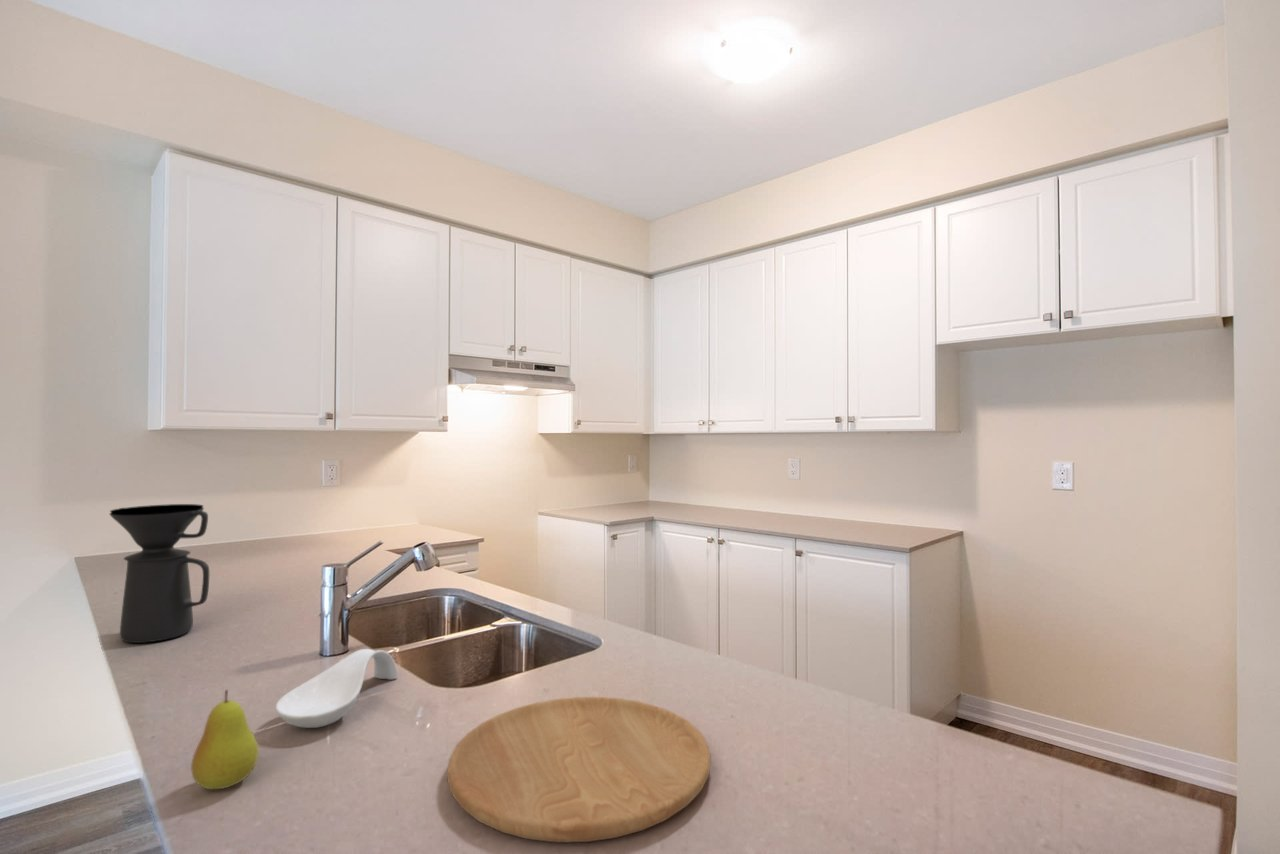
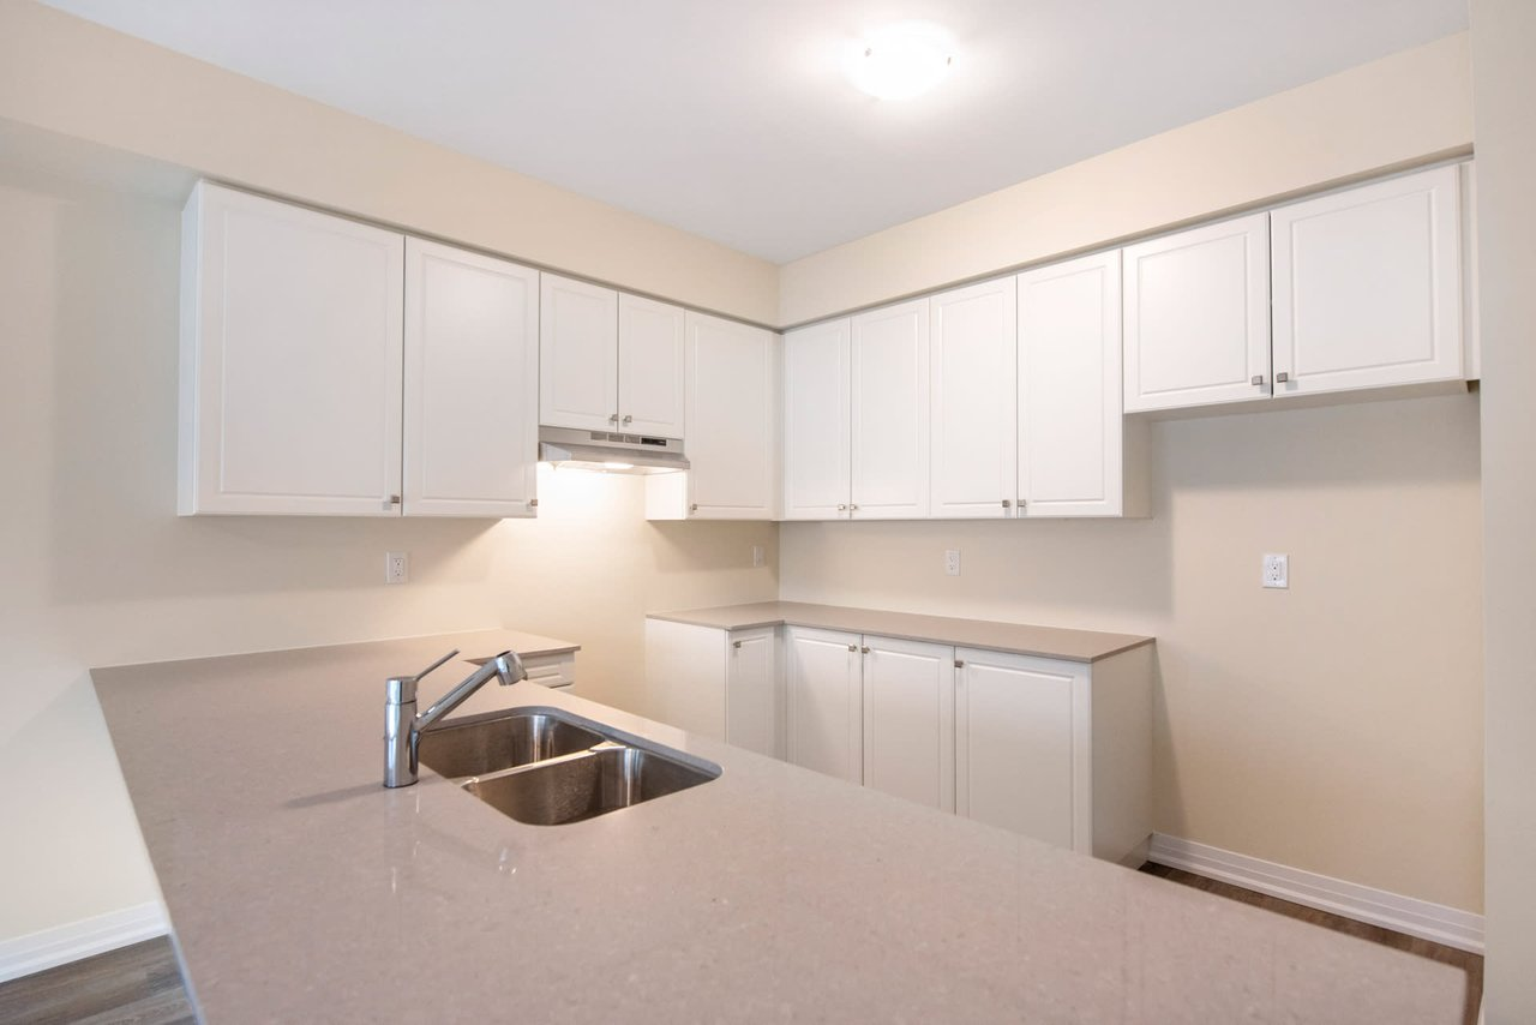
- coffee maker (157, 571)
- fruit (225, 735)
- cutting board (581, 757)
- spoon rest (343, 683)
